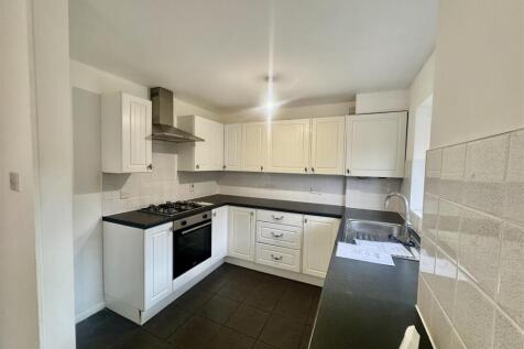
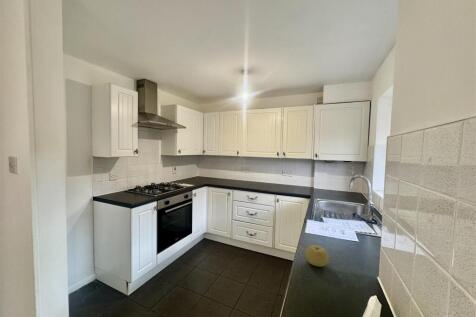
+ fruit (316, 255)
